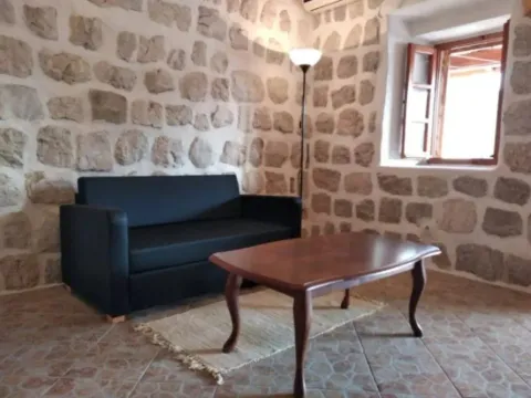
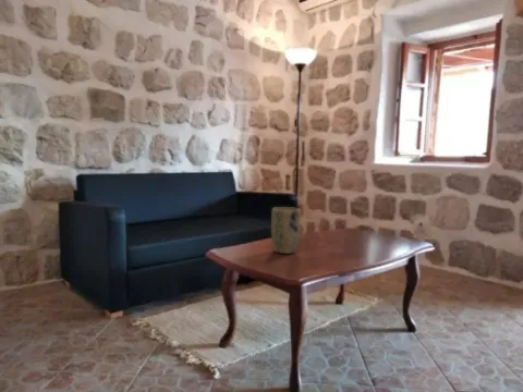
+ plant pot (285, 230)
